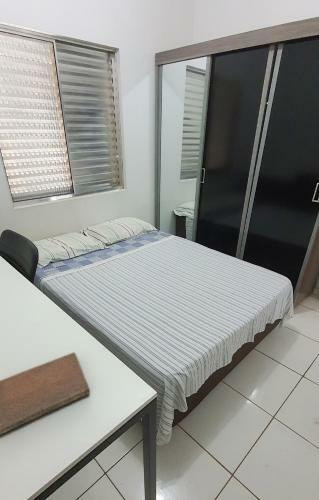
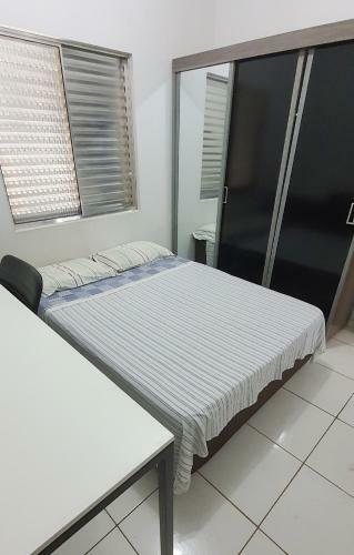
- notebook (41, 388)
